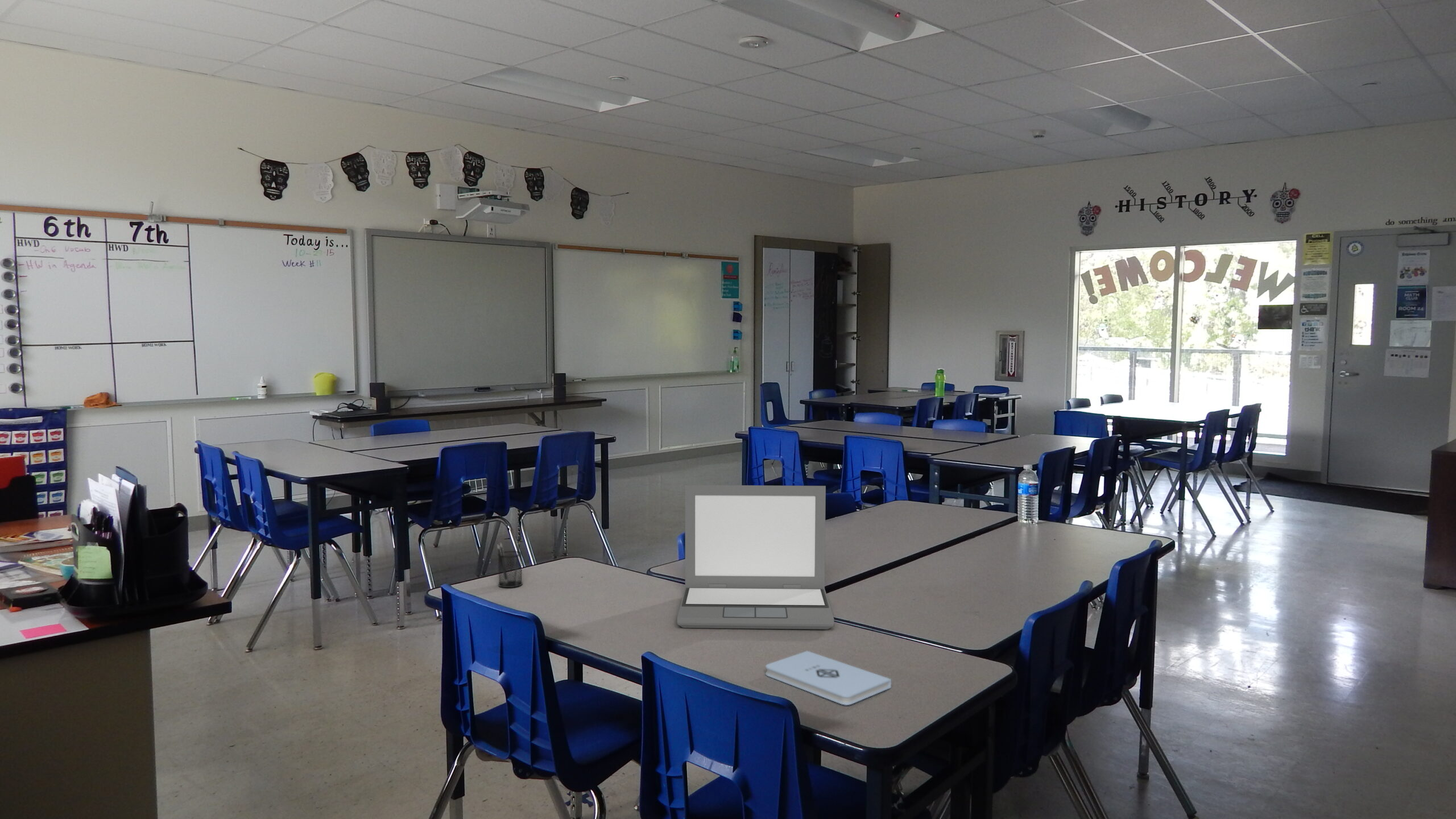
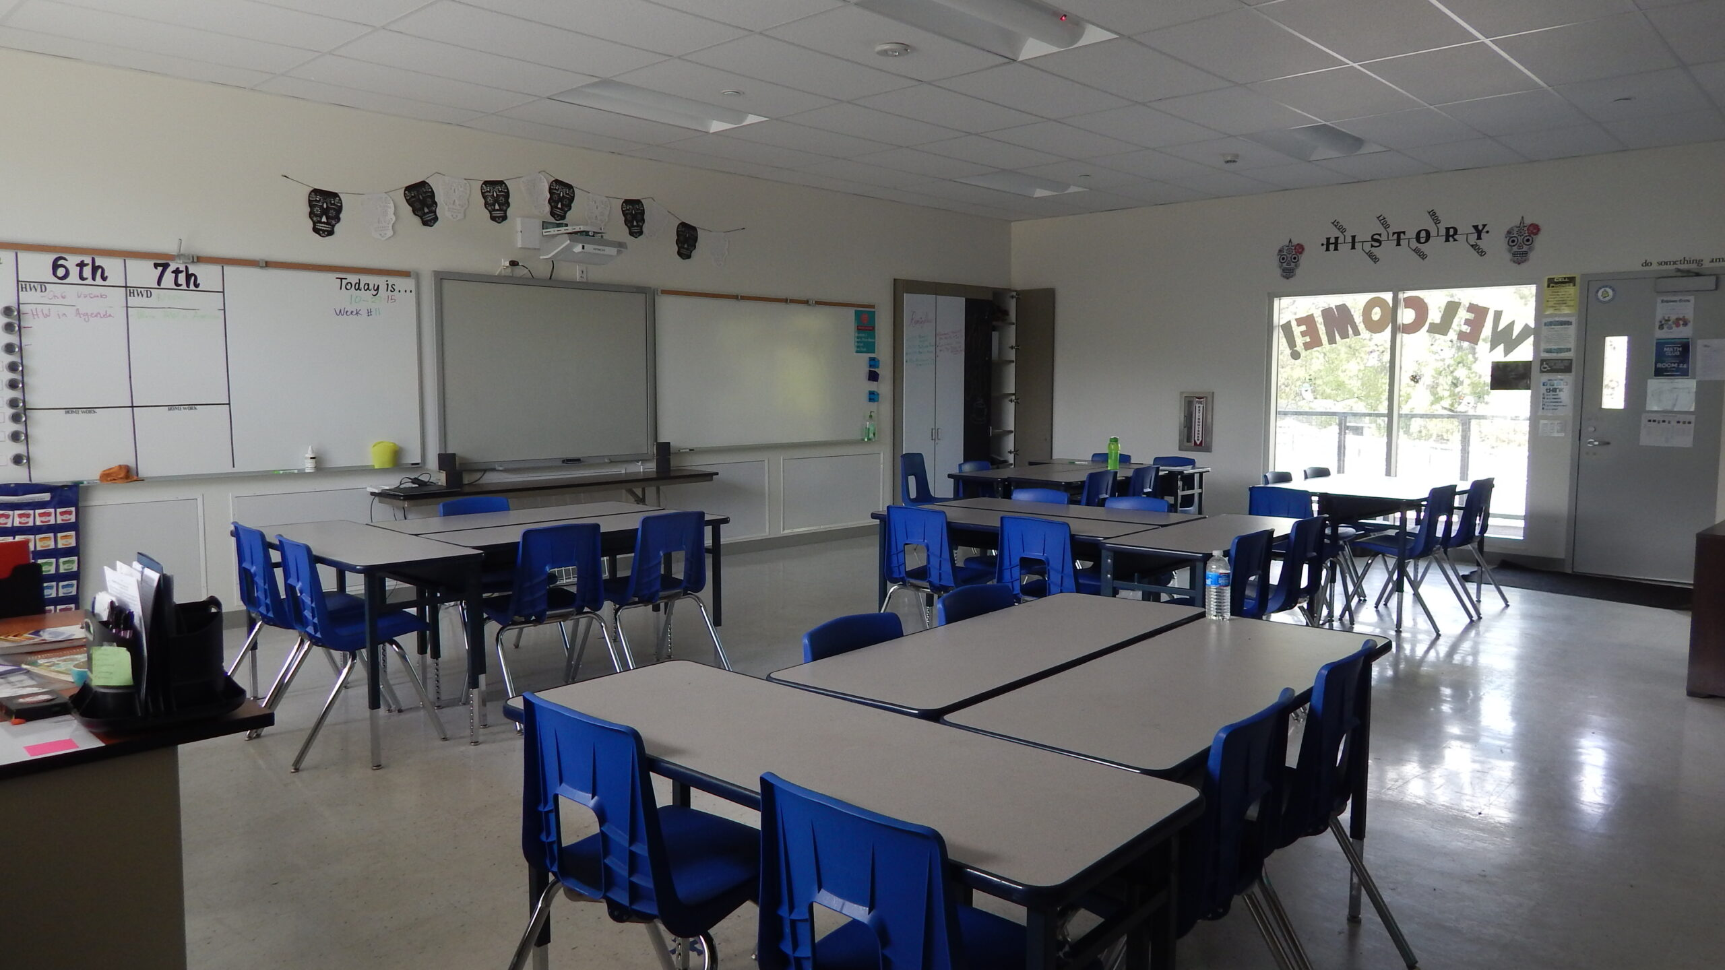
- laptop (755, 553)
- pencil holder (510, 561)
- notepad (825, 676)
